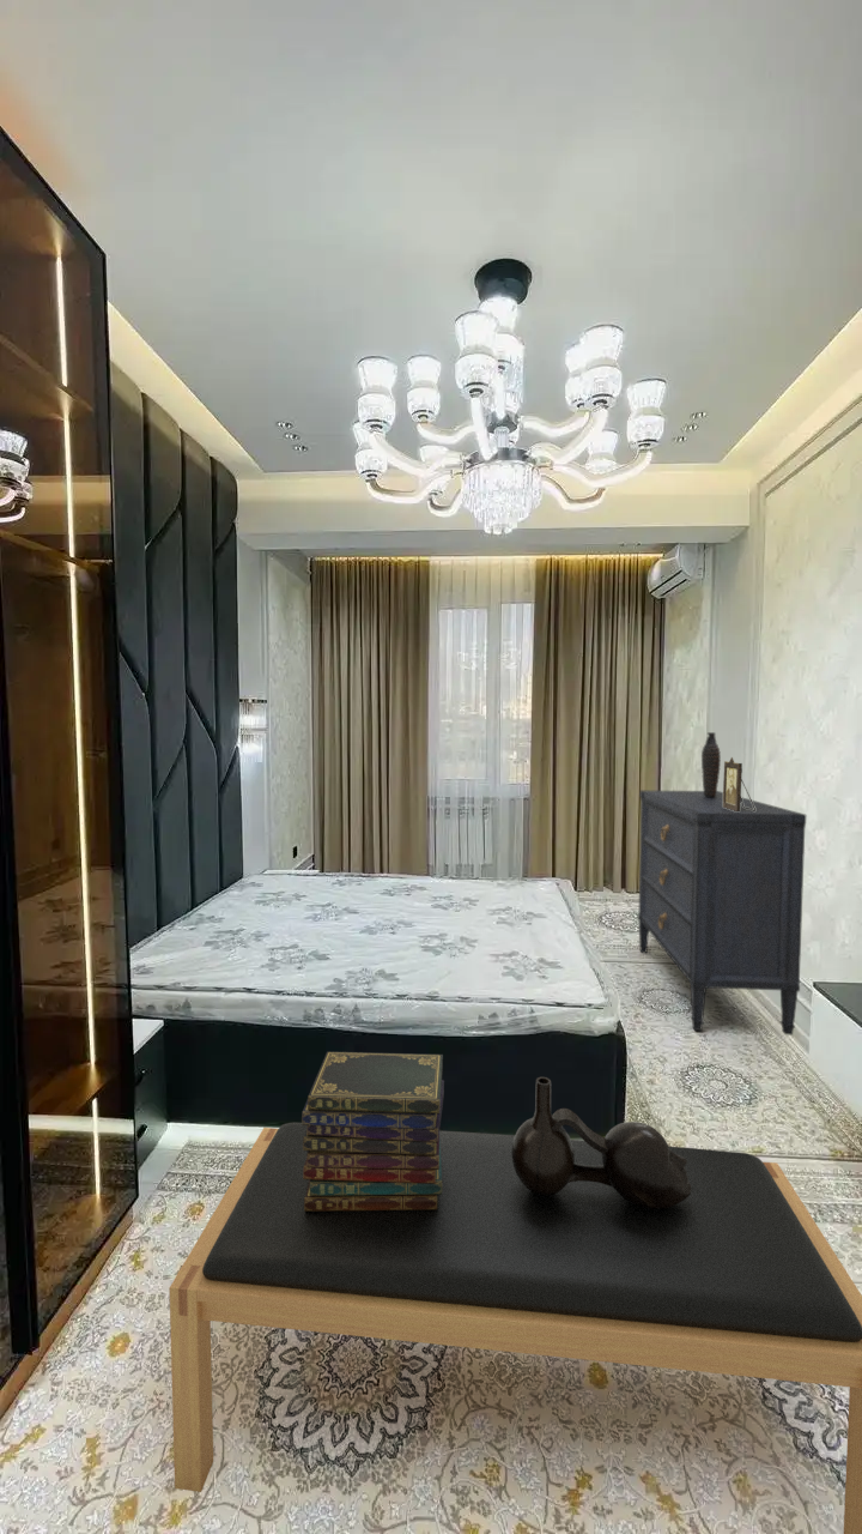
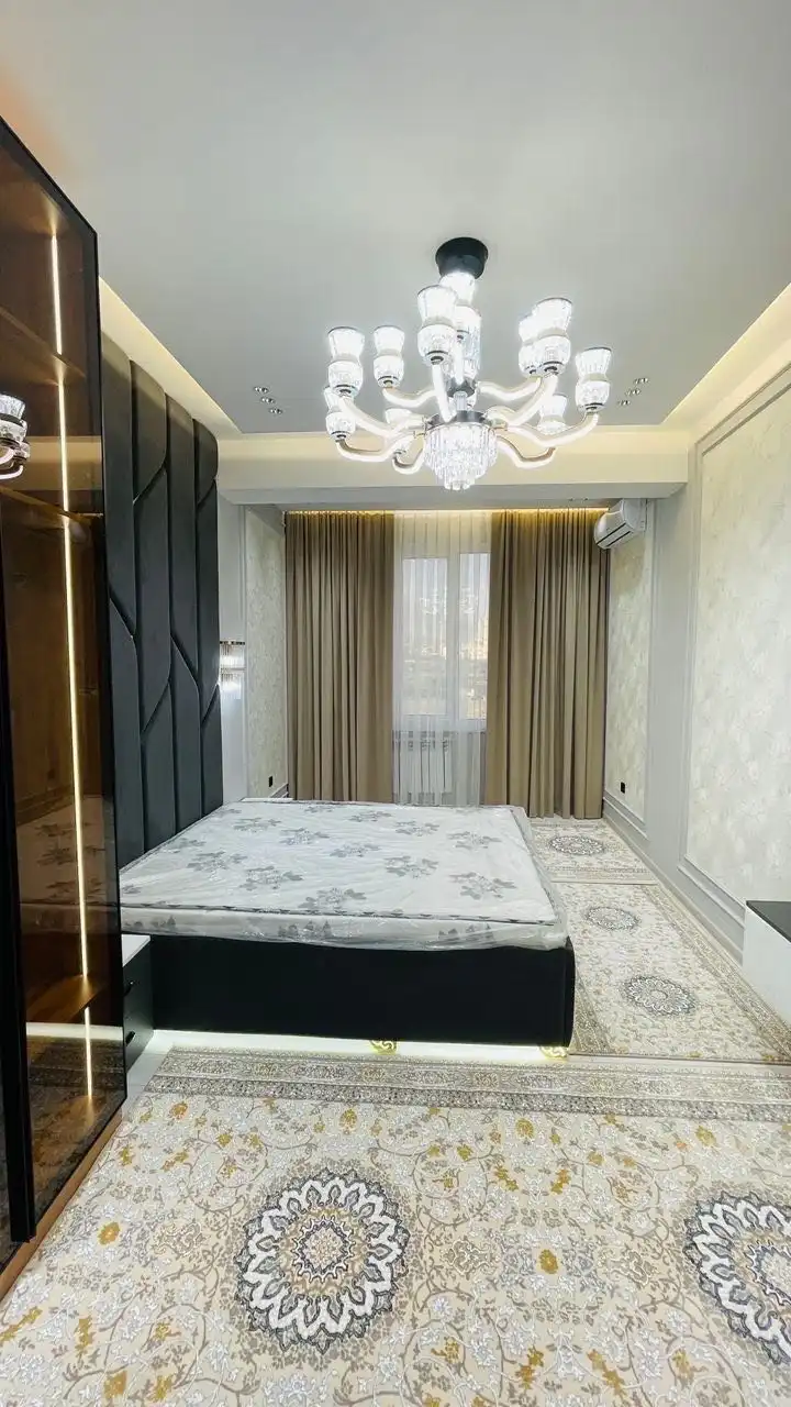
- decorative vase (600, 1139)
- dresser (705, 894)
- bench (511, 1296)
- decorative vase (710, 765)
- photo frame (740, 783)
- book stack (377, 1125)
